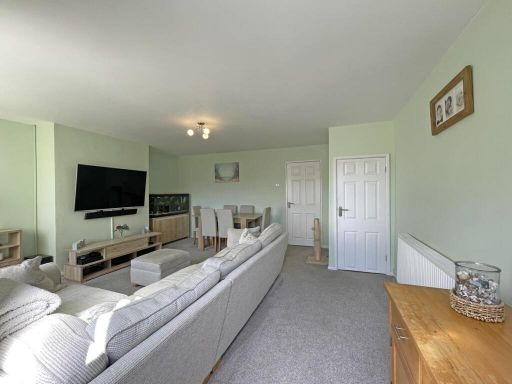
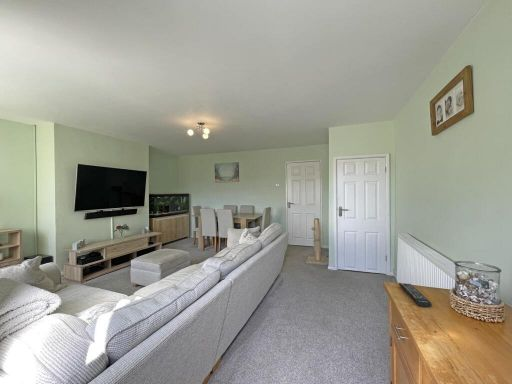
+ remote control (413, 293)
